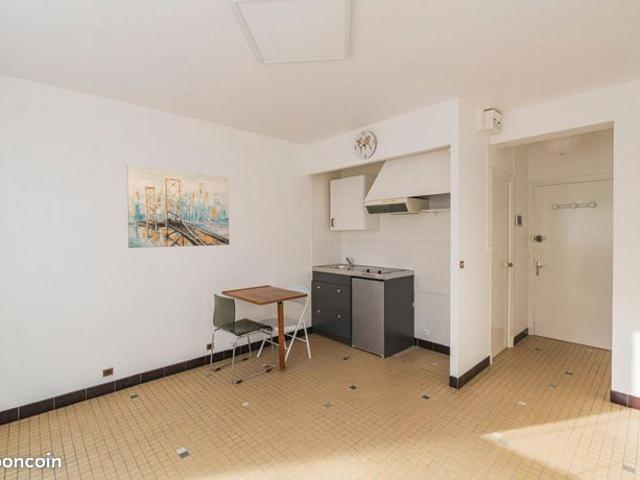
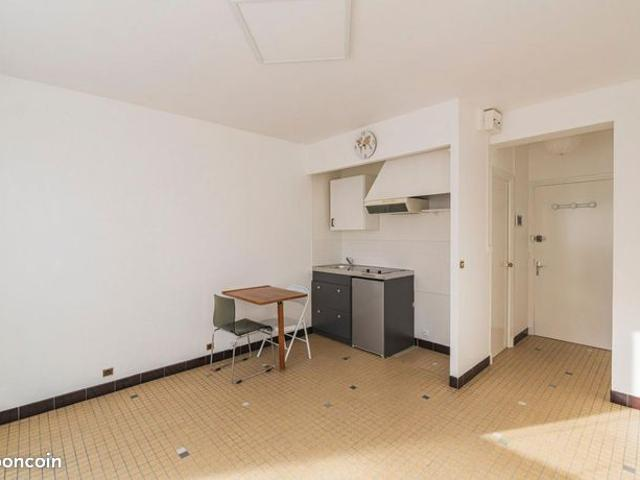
- wall art (183, 209)
